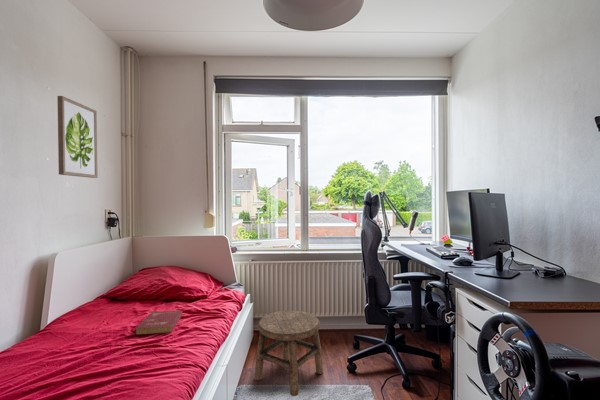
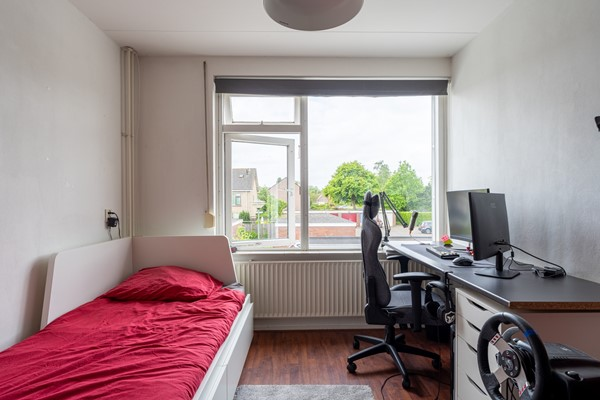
- book (160, 321)
- stool (288, 348)
- wall art (79, 140)
